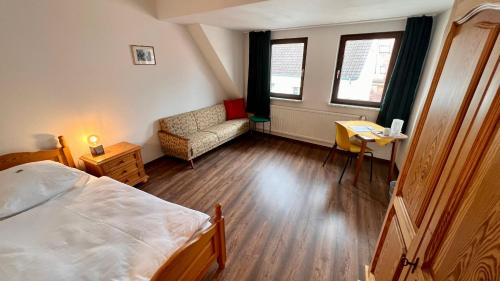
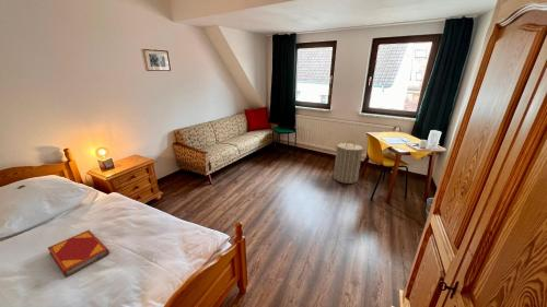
+ hardback book (79, 250)
+ laundry hamper (347, 160)
